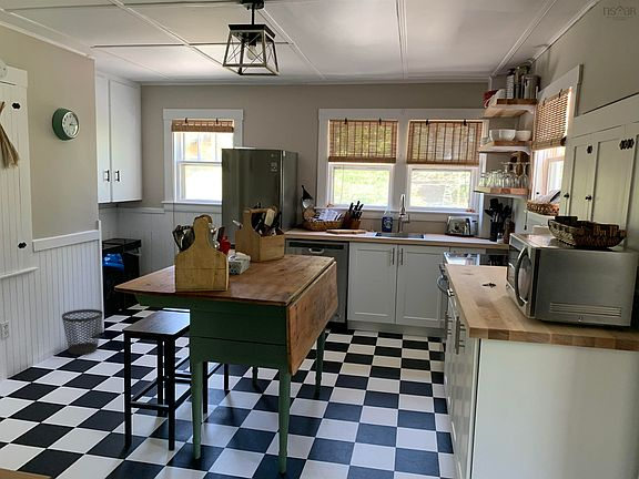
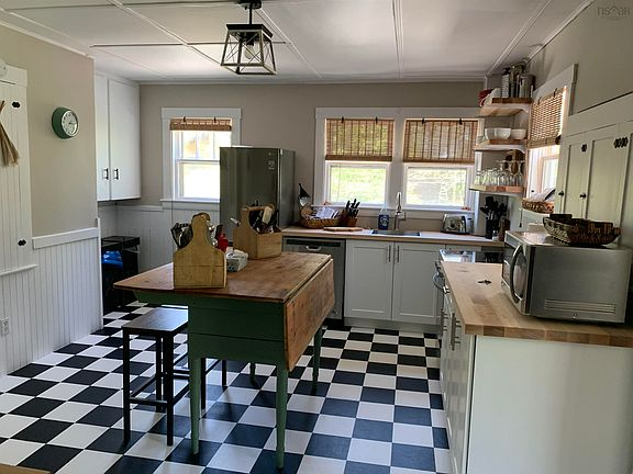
- wastebasket (82, 332)
